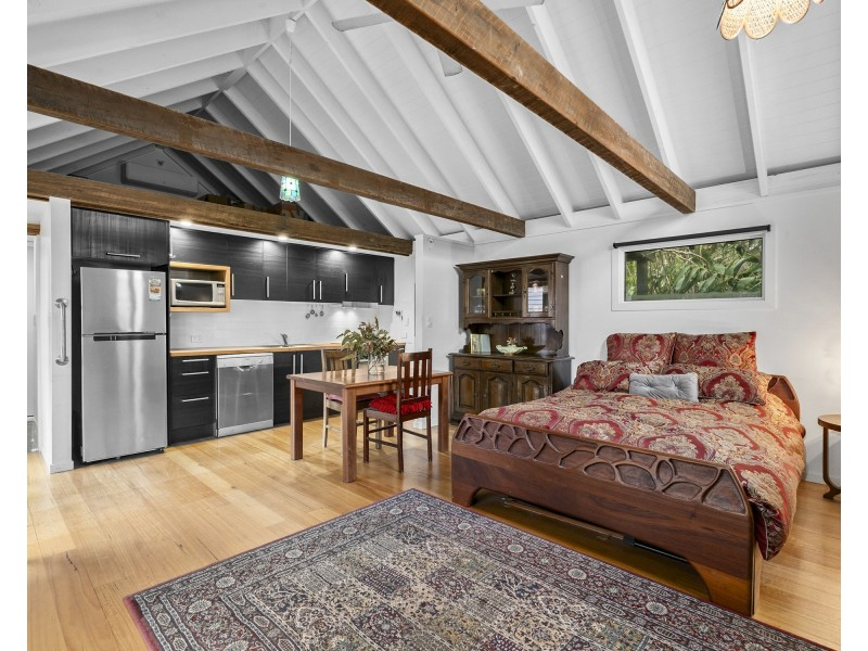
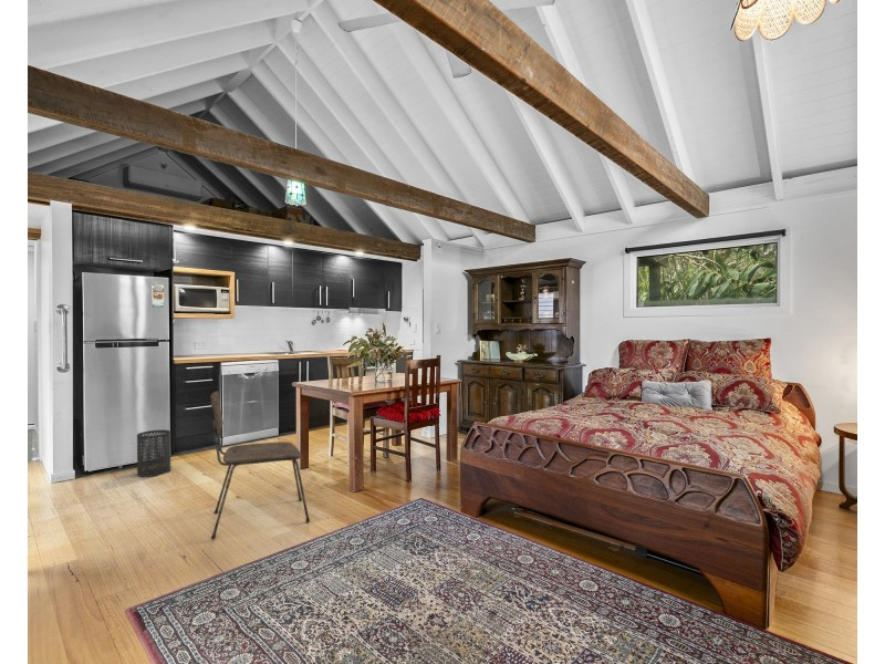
+ dining chair (260, 455)
+ trash can (154, 453)
